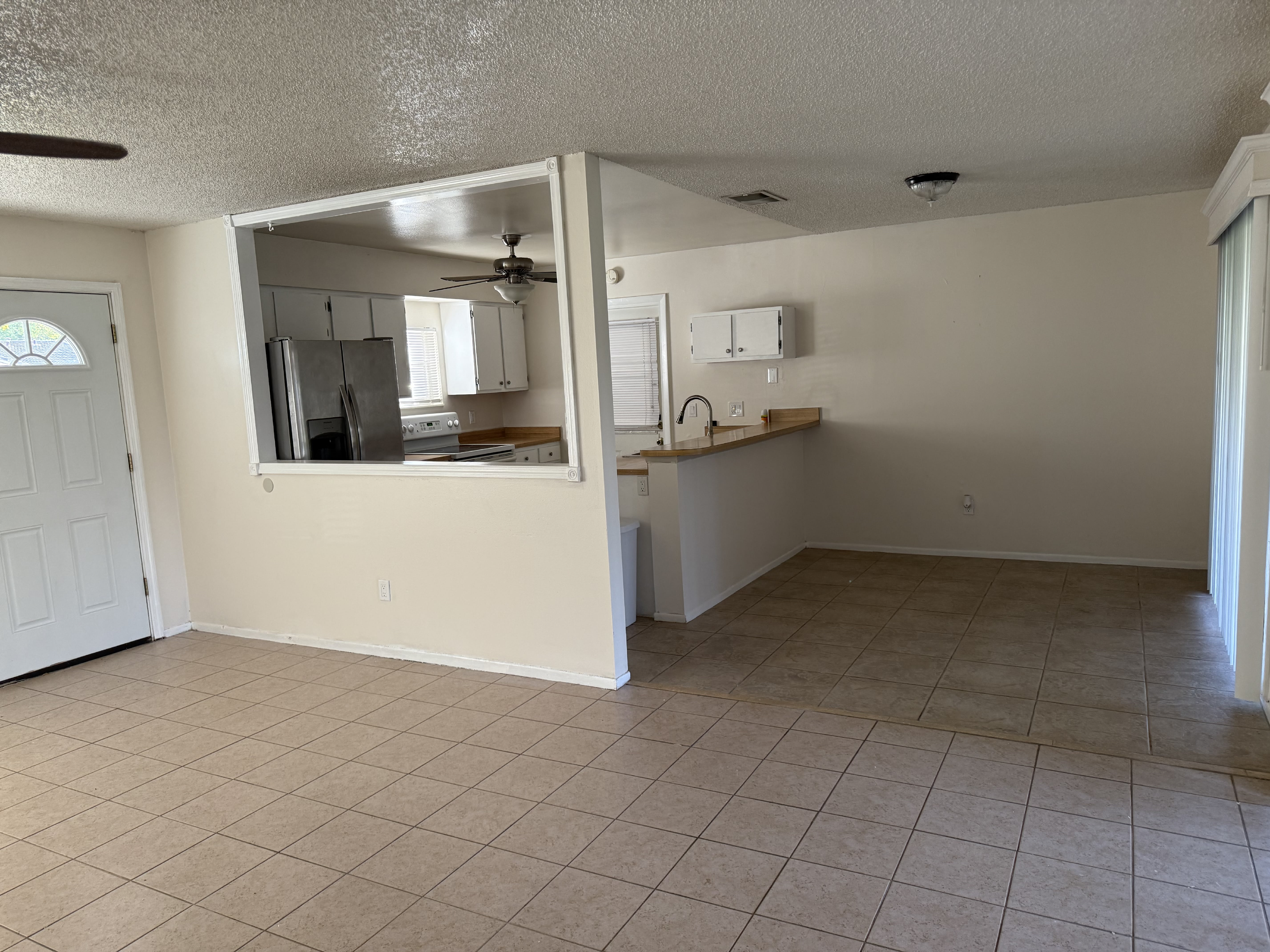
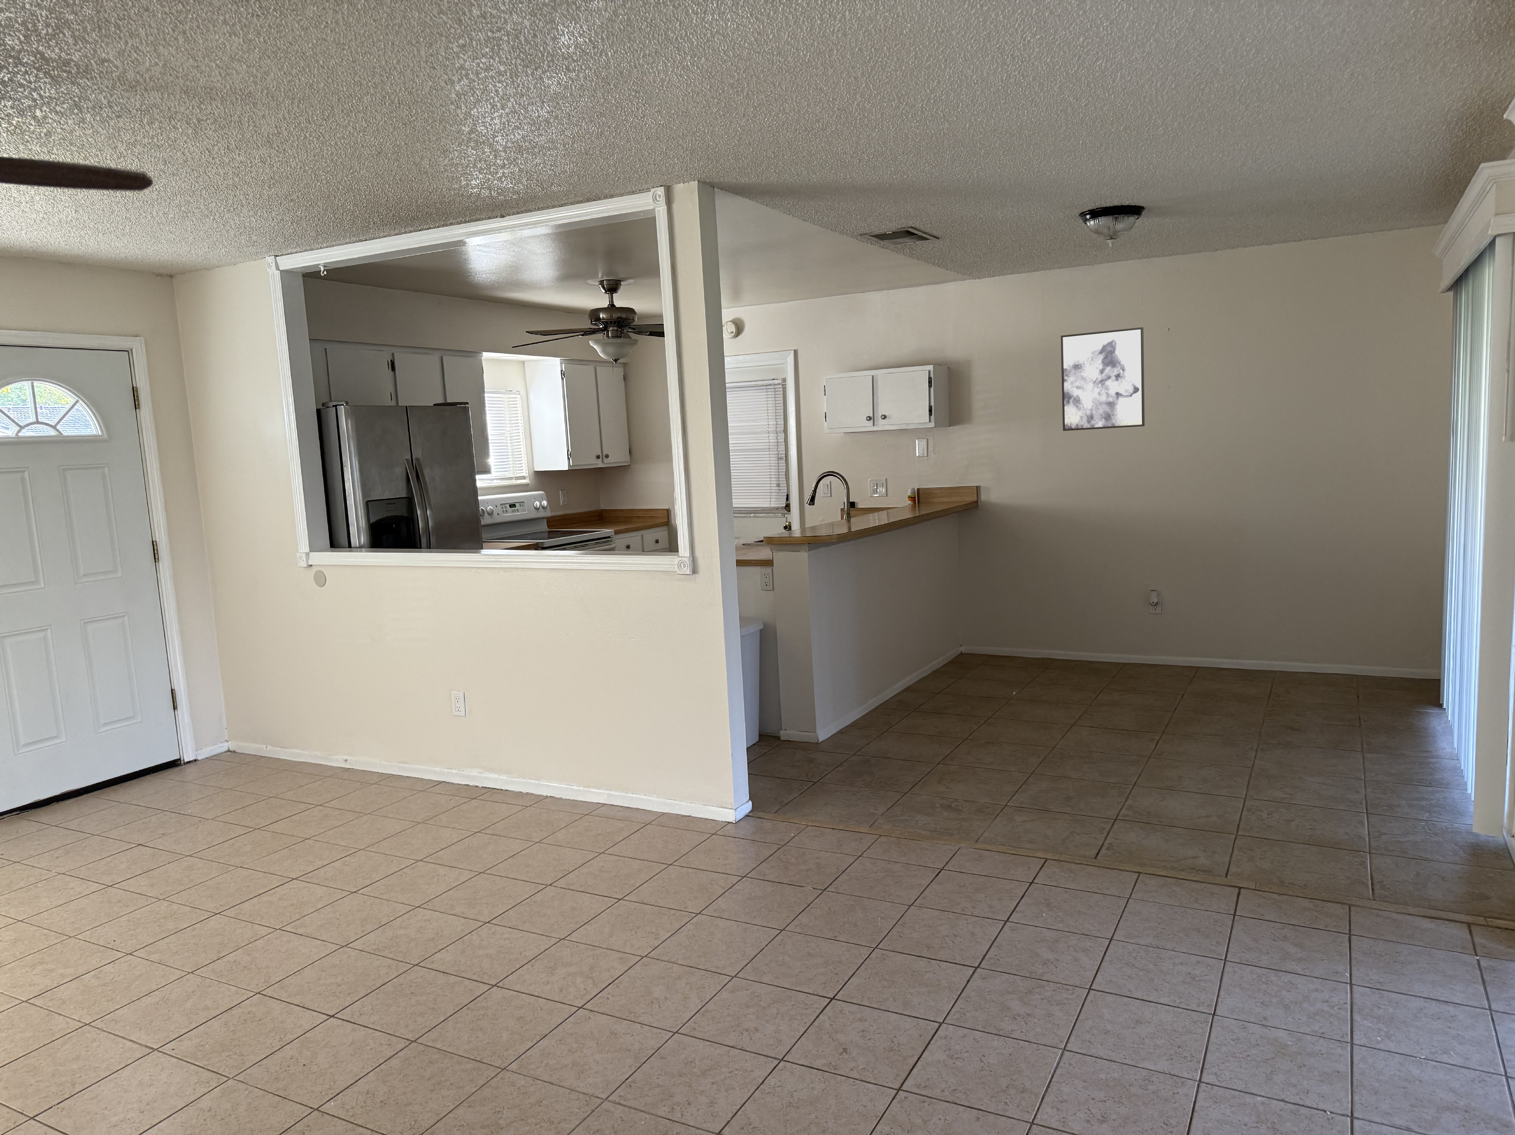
+ wall art (1102, 380)
